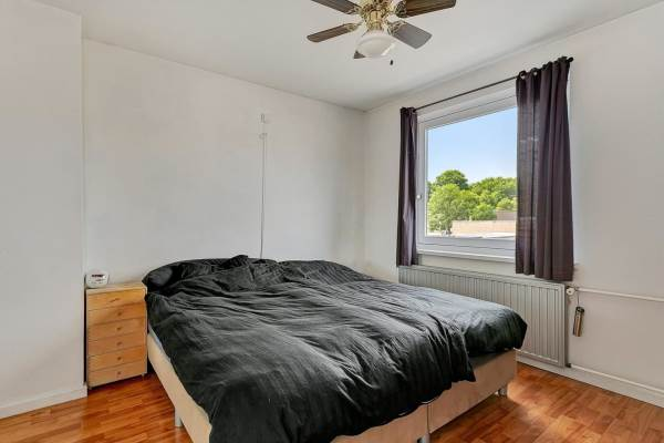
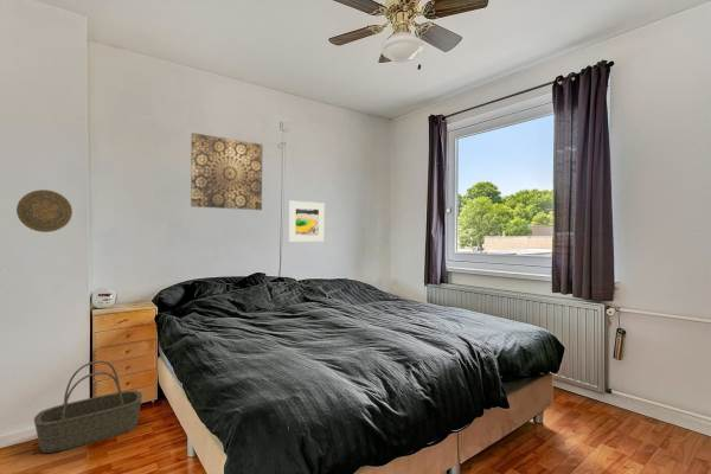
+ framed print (307, 222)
+ decorative plate (45, 211)
+ wall art (228, 173)
+ basket (91, 401)
